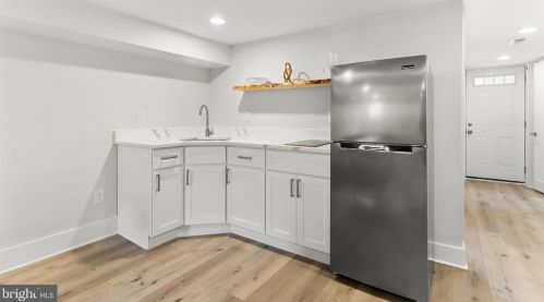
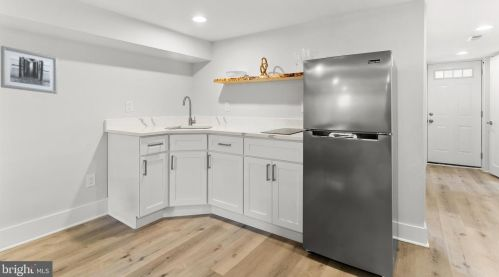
+ wall art (30, 71)
